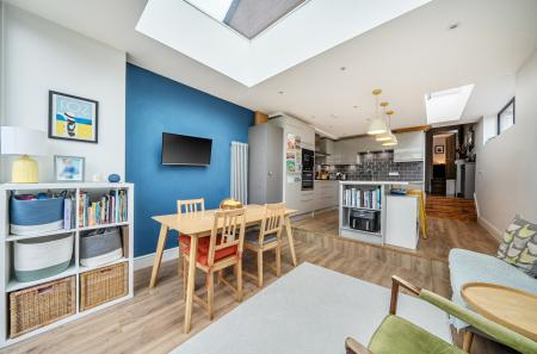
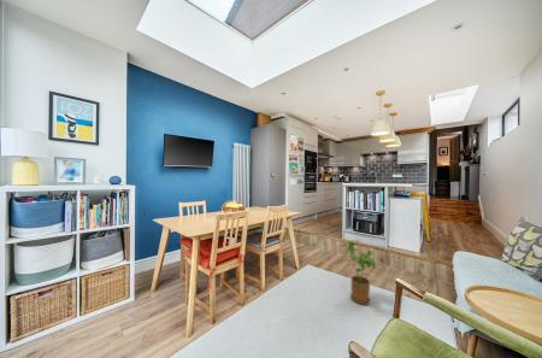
+ house plant (360, 270)
